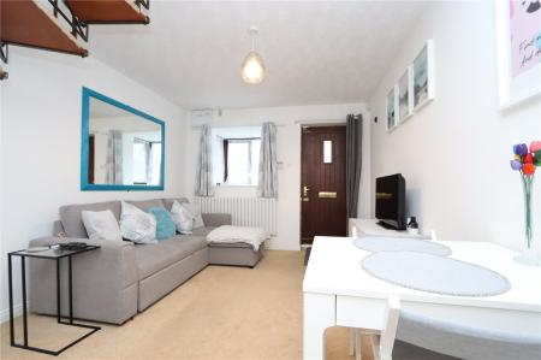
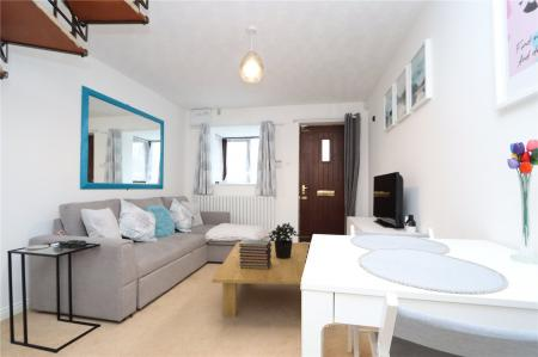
+ coffee table (271, 273)
+ potted plant (285, 239)
+ book stack (255, 253)
